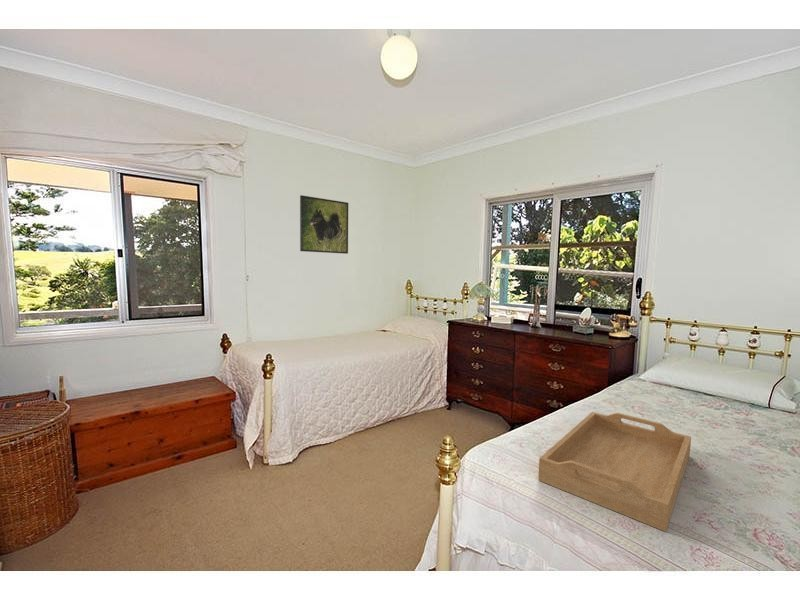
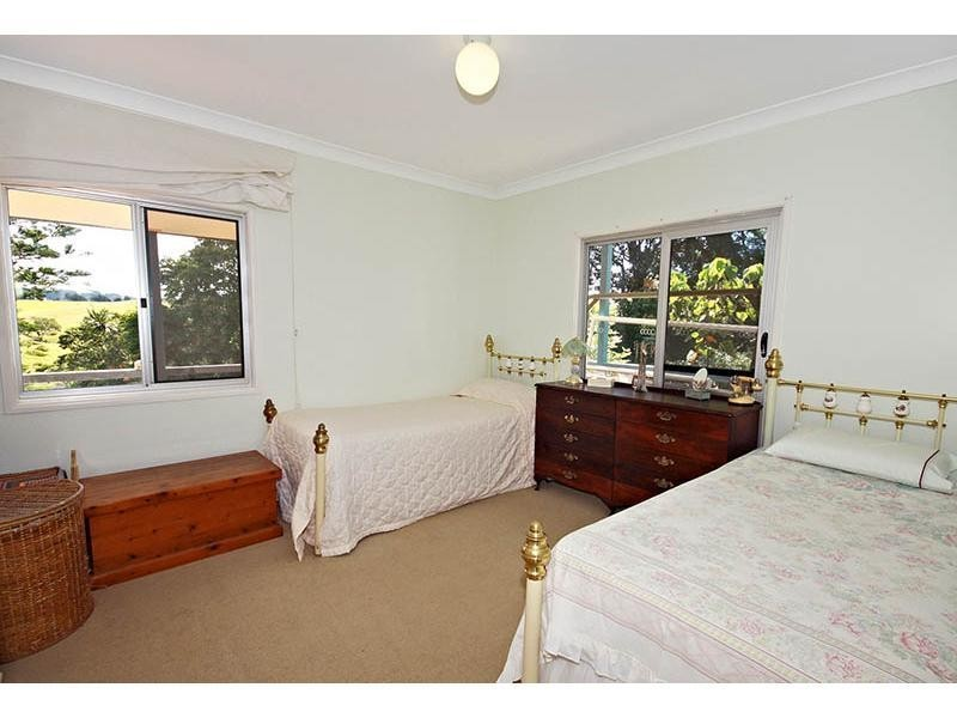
- serving tray (620, 453)
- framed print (325, 226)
